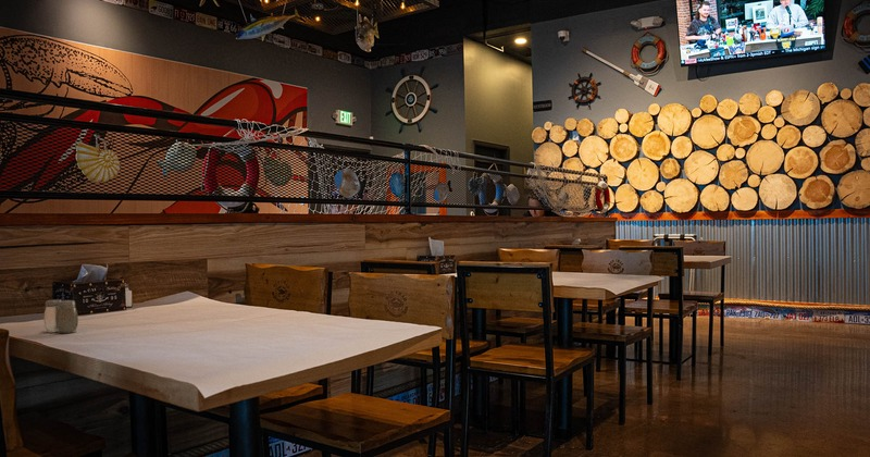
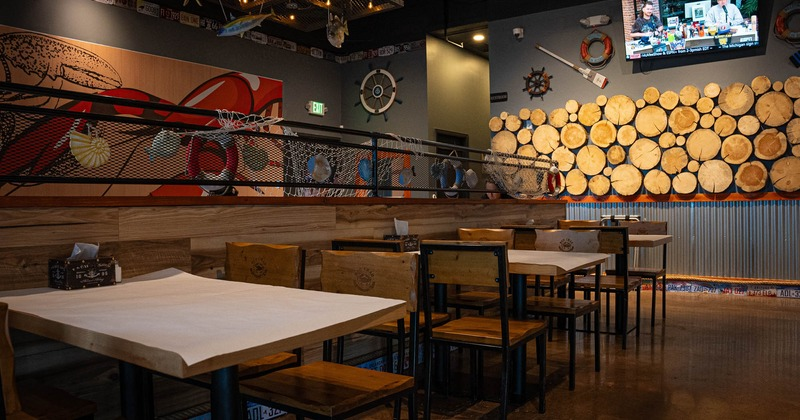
- salt and pepper shaker (60, 316)
